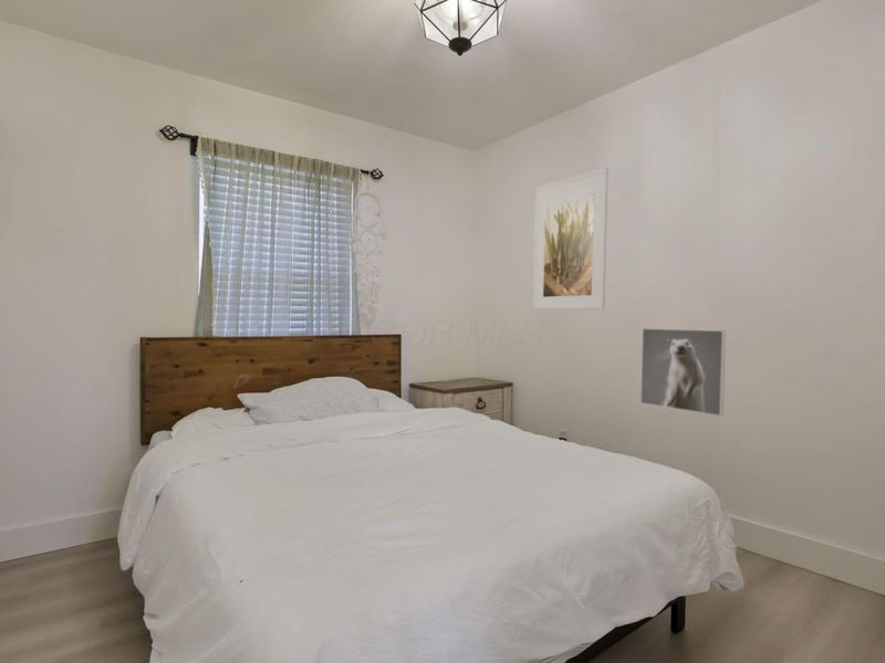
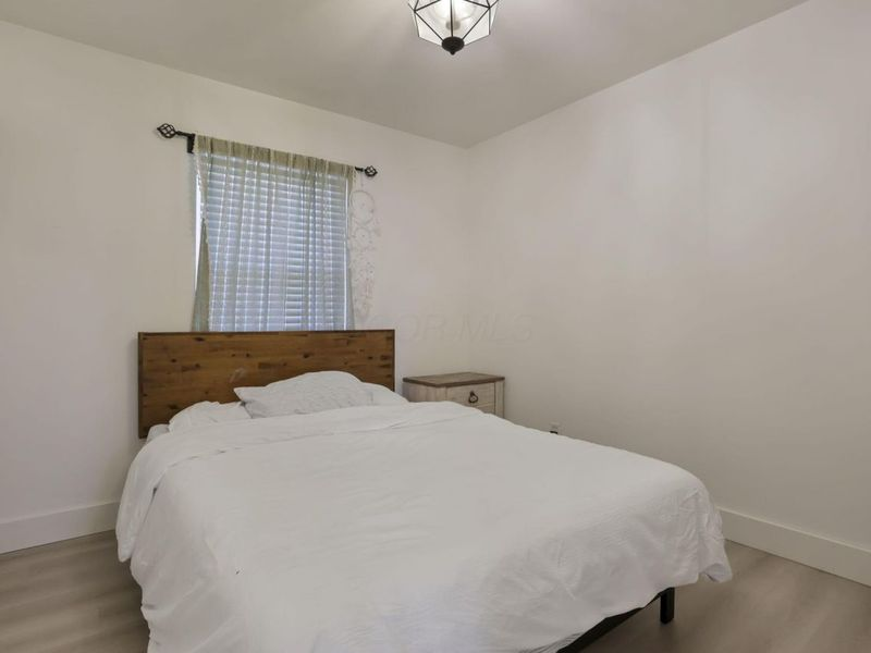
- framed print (679, 369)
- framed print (568, 243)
